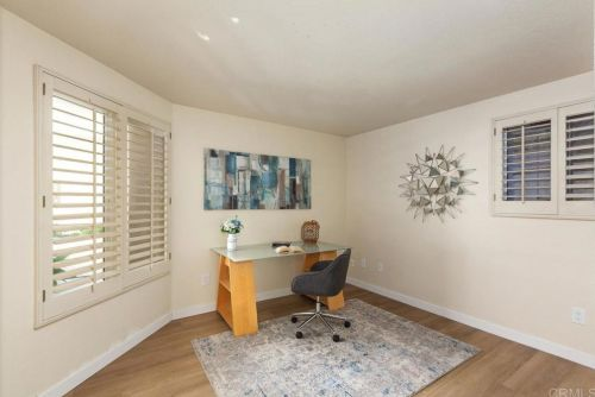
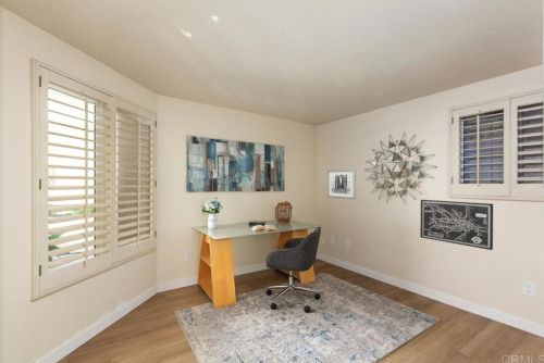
+ wall art (341, 184)
+ wall art (453, 222)
